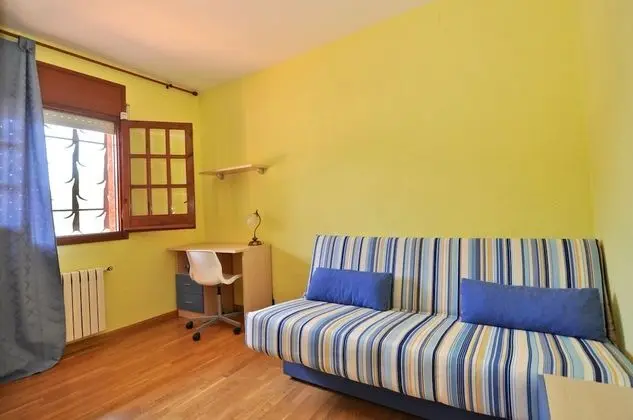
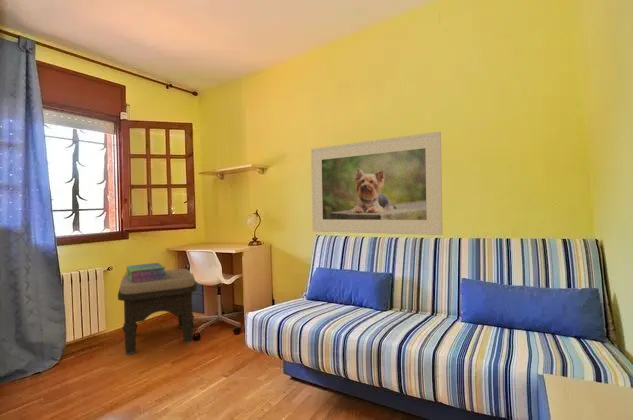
+ stack of books (145, 271)
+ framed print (369, 187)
+ ottoman (158, 307)
